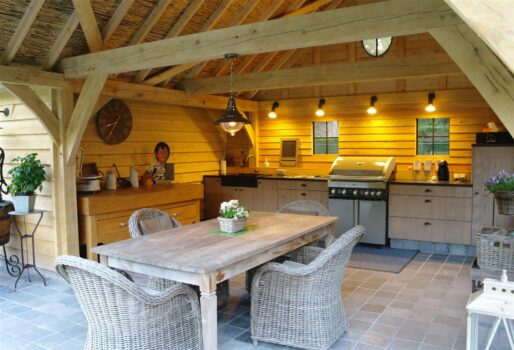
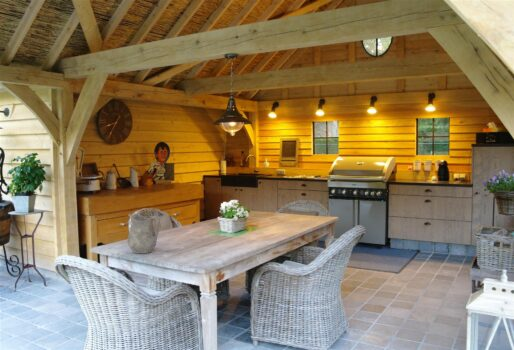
+ pitcher (144, 232)
